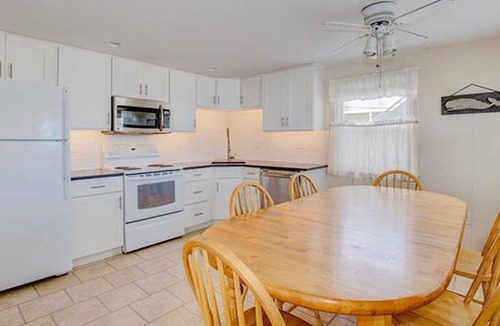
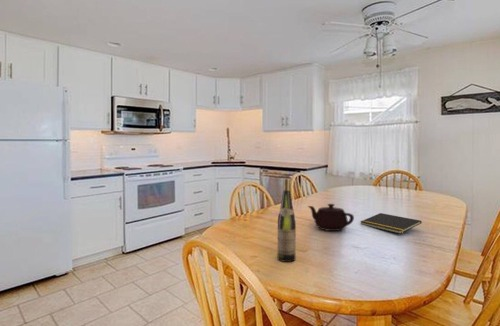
+ wine bottle (286, 218)
+ teapot (329, 216)
+ notepad (389, 222)
